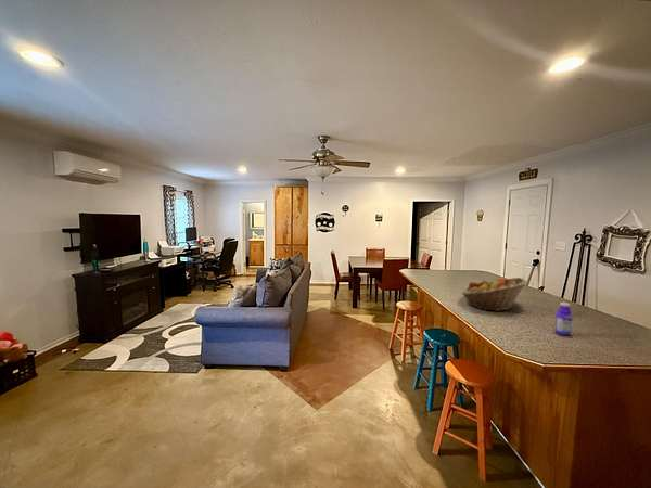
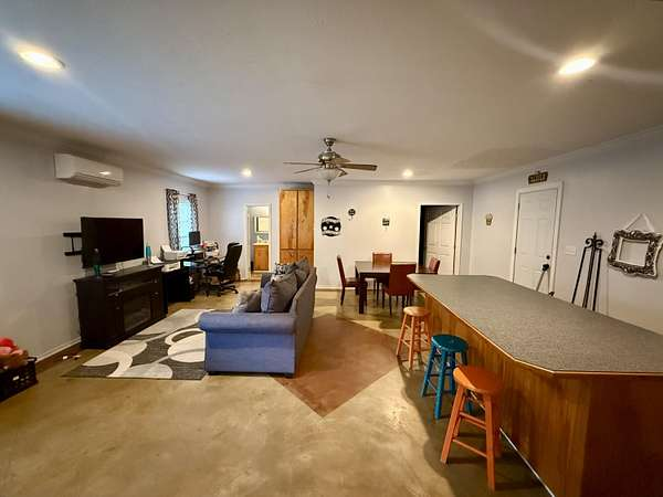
- fruit basket (493, 291)
- bottle (563, 318)
